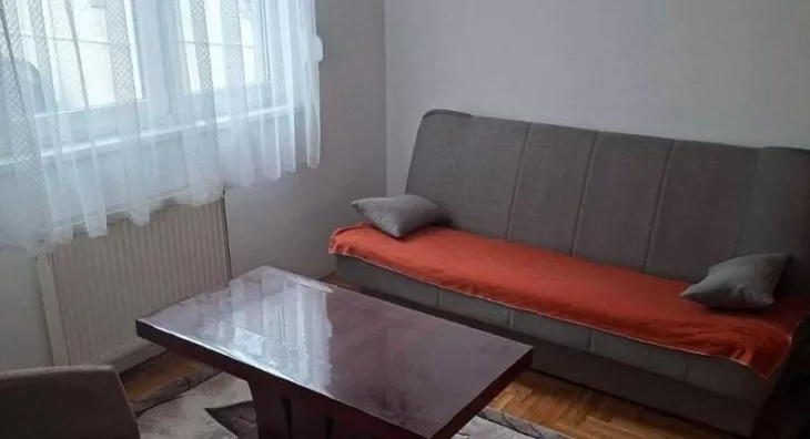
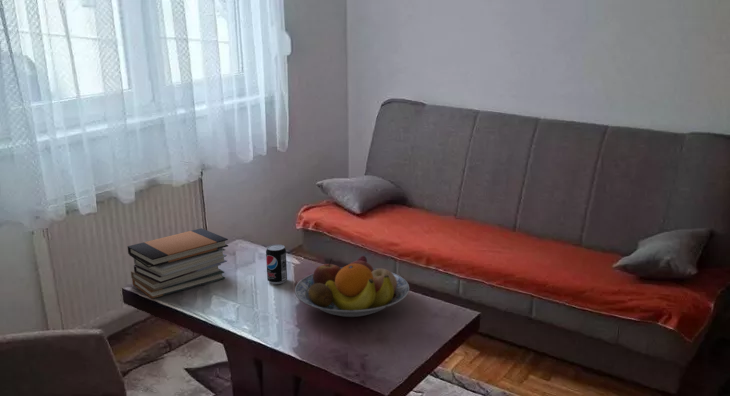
+ beverage can (276, 264)
+ fruit bowl (352, 282)
+ book stack (179, 261)
